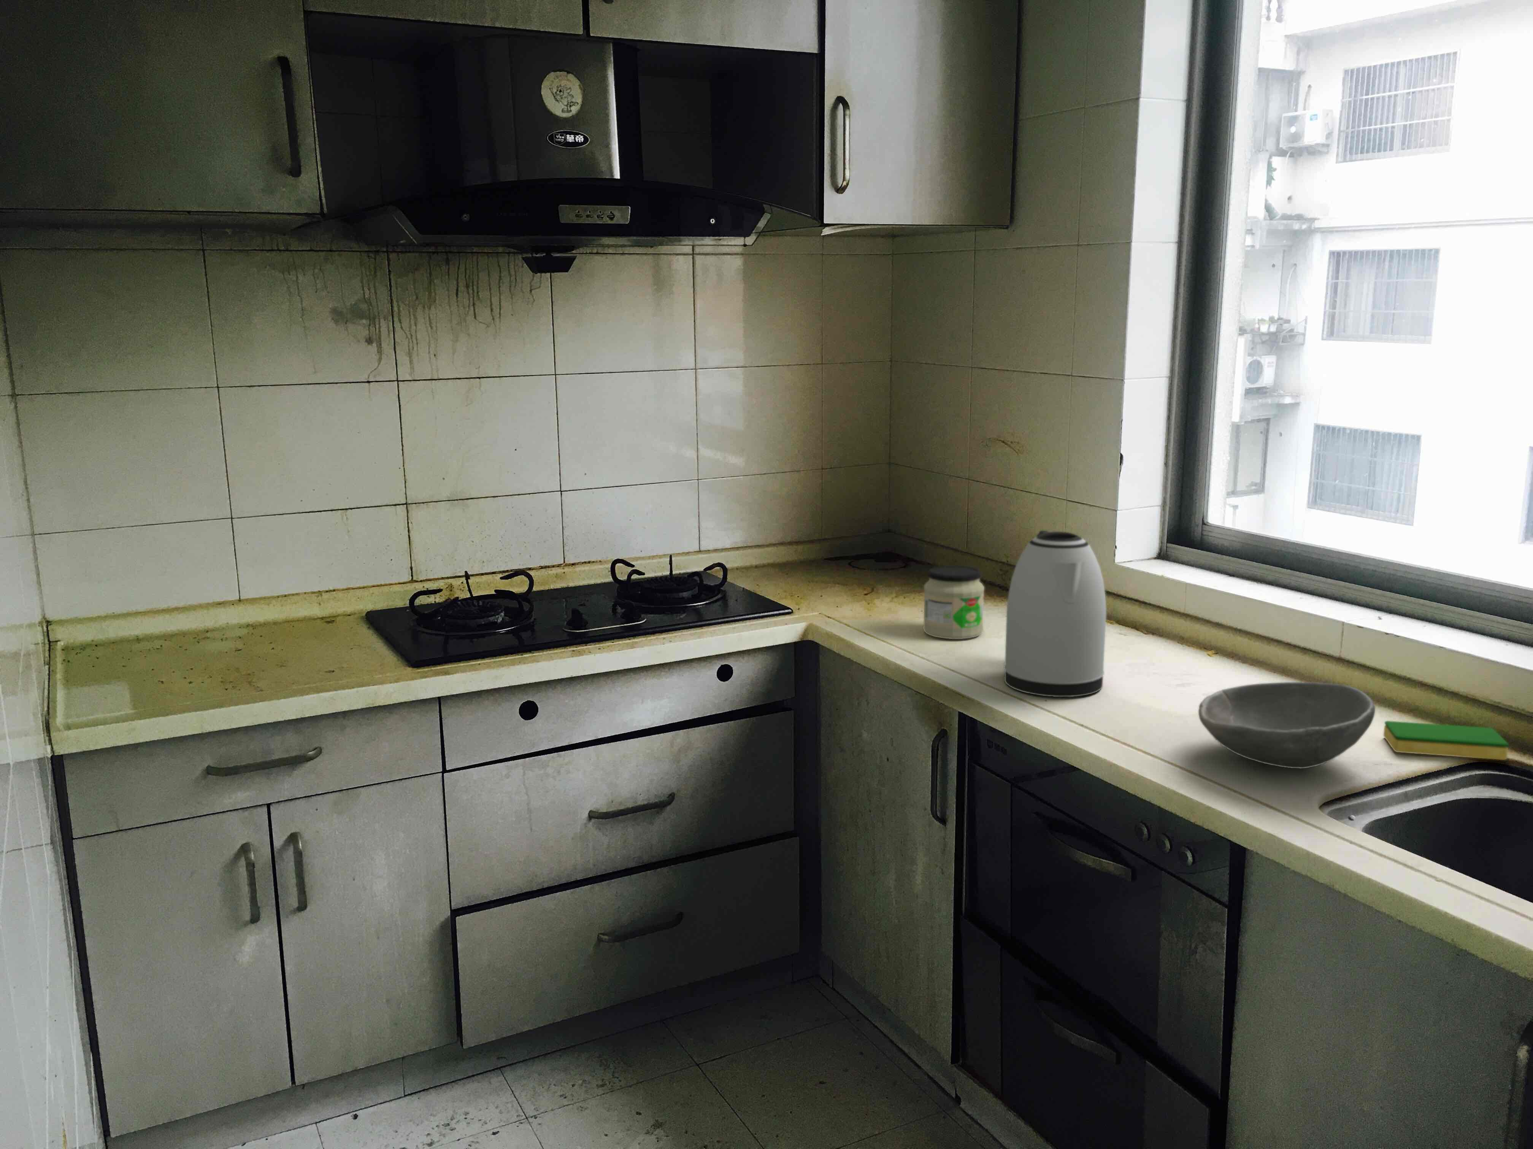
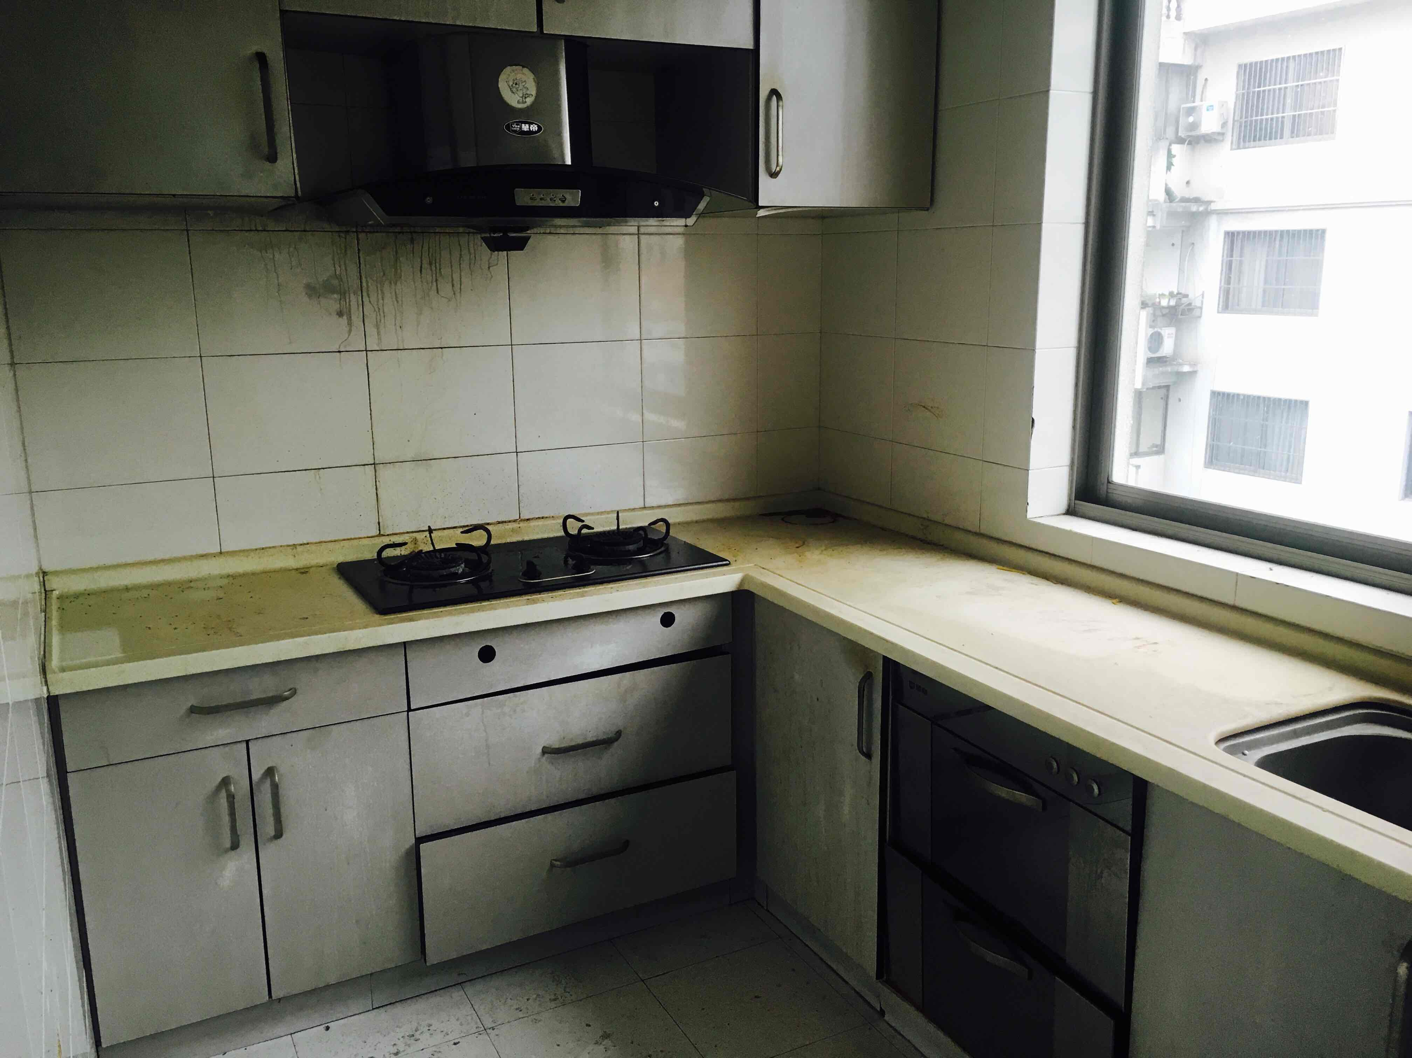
- jar (954, 601)
- dish sponge (1444, 740)
- kettle (1050, 605)
- bowl (1282, 727)
